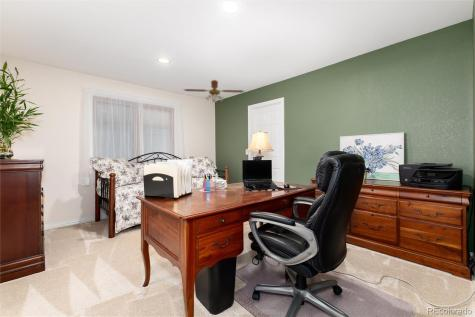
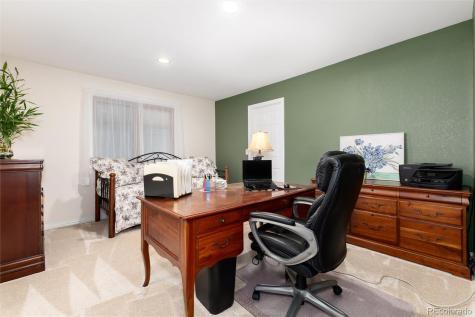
- ceiling fan (214, 92)
